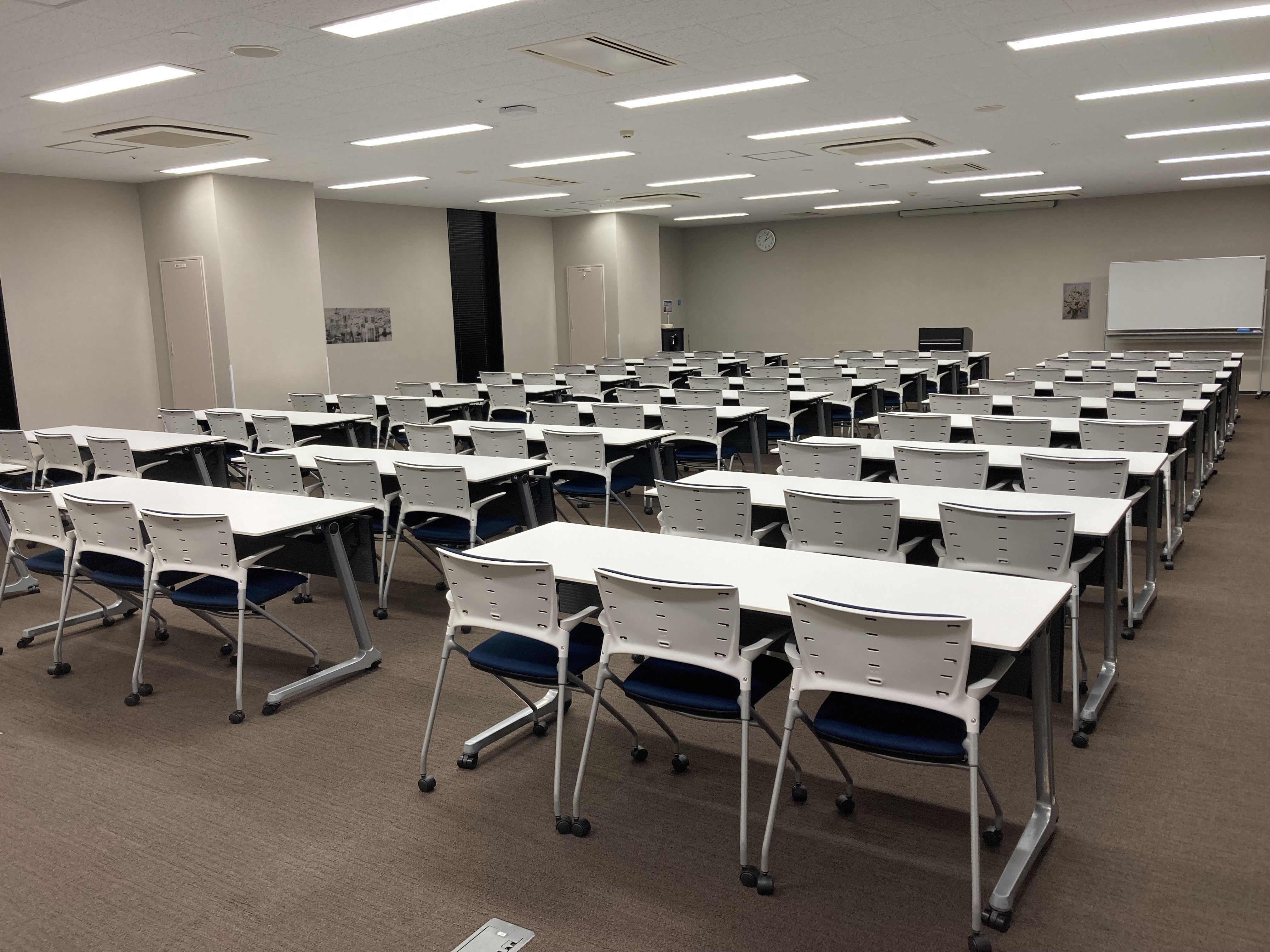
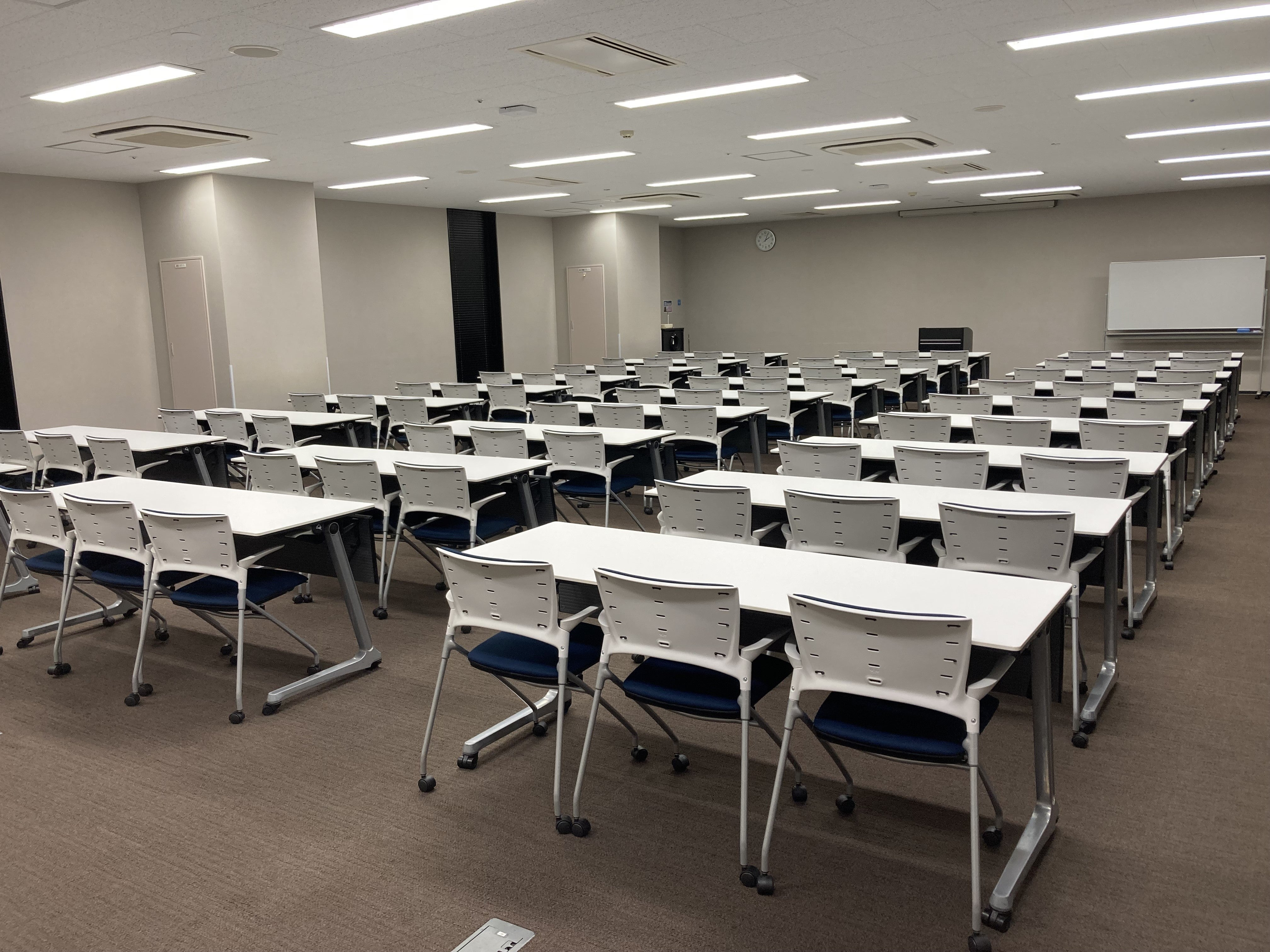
- wall art (352, 325)
- wall art (1076, 301)
